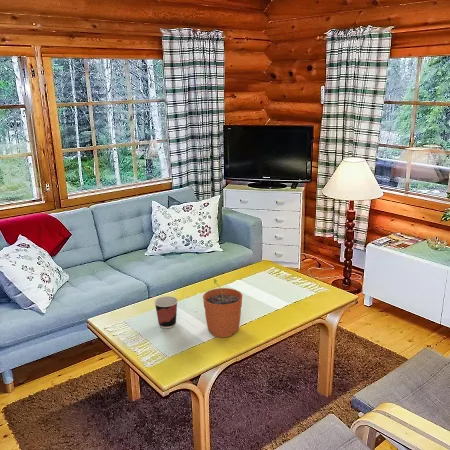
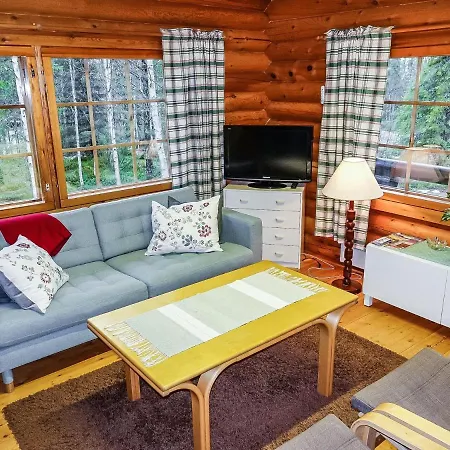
- cup (166, 313)
- plant pot (222, 304)
